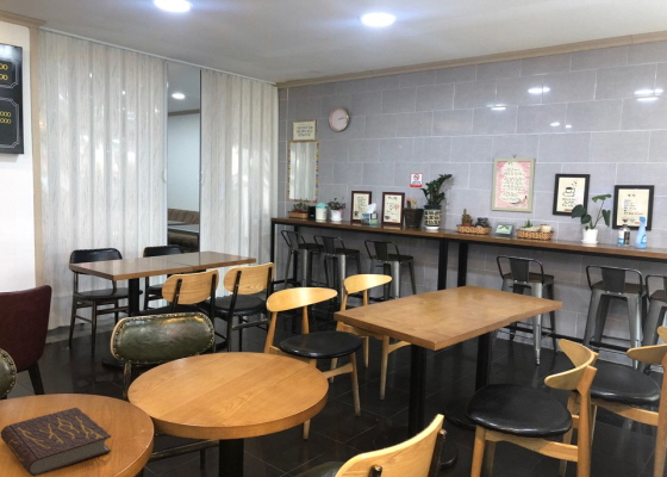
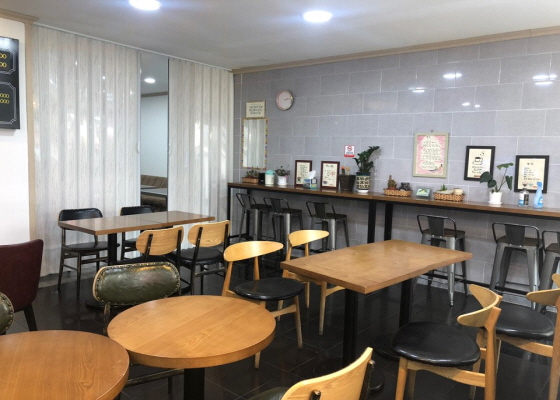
- book (55, 439)
